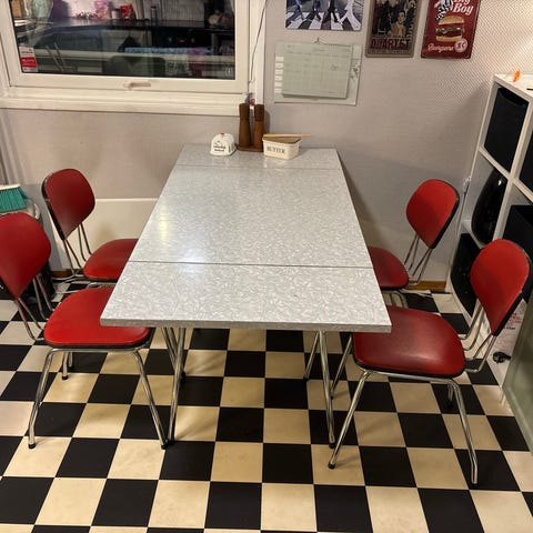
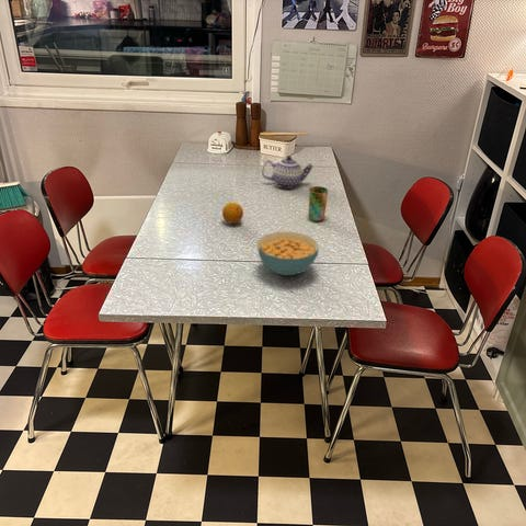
+ teapot (287, 170)
+ cereal bowl (287, 258)
+ cup (317, 204)
+ fruit (232, 213)
